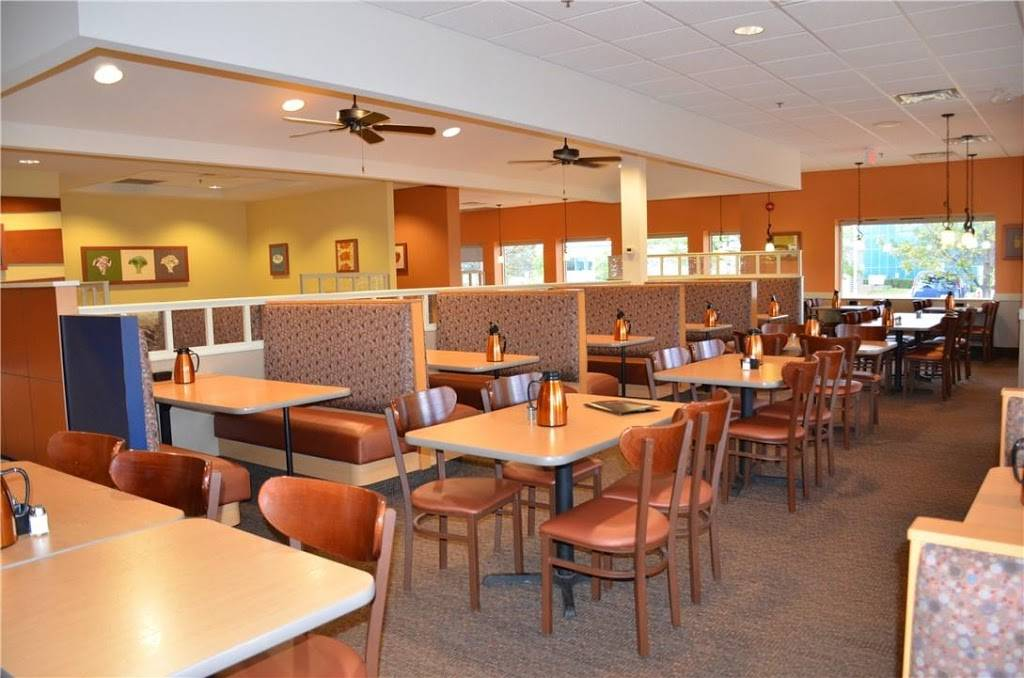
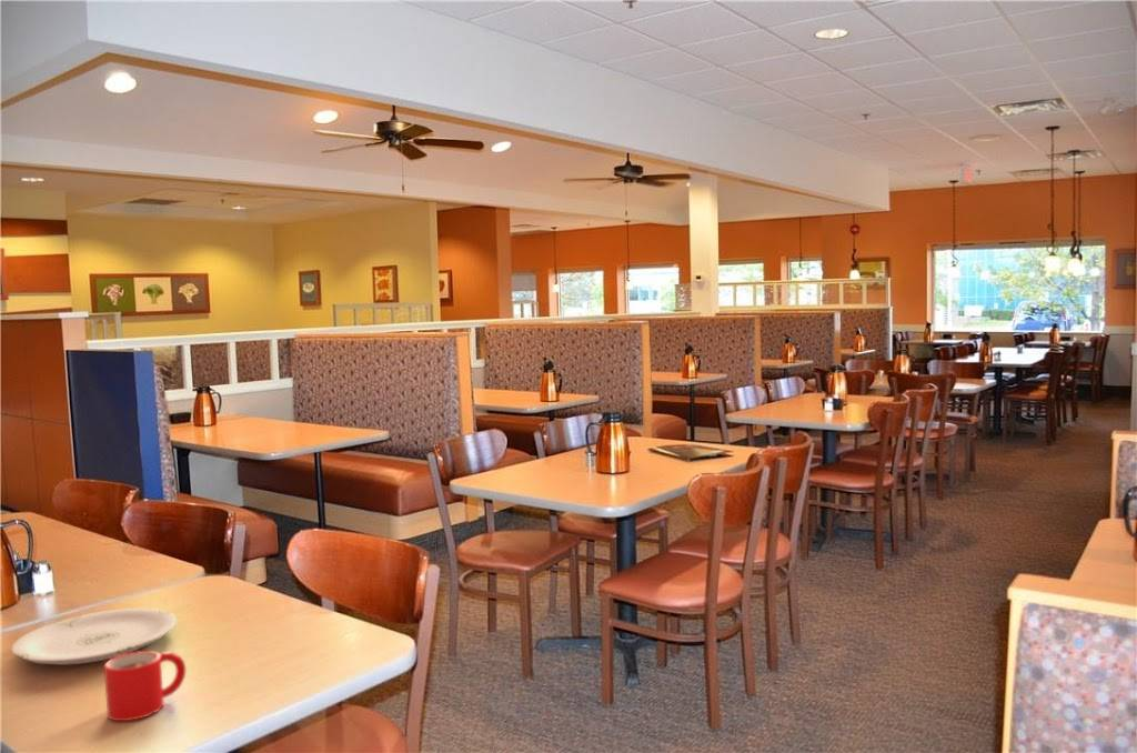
+ mug (147, 680)
+ plate (97, 637)
